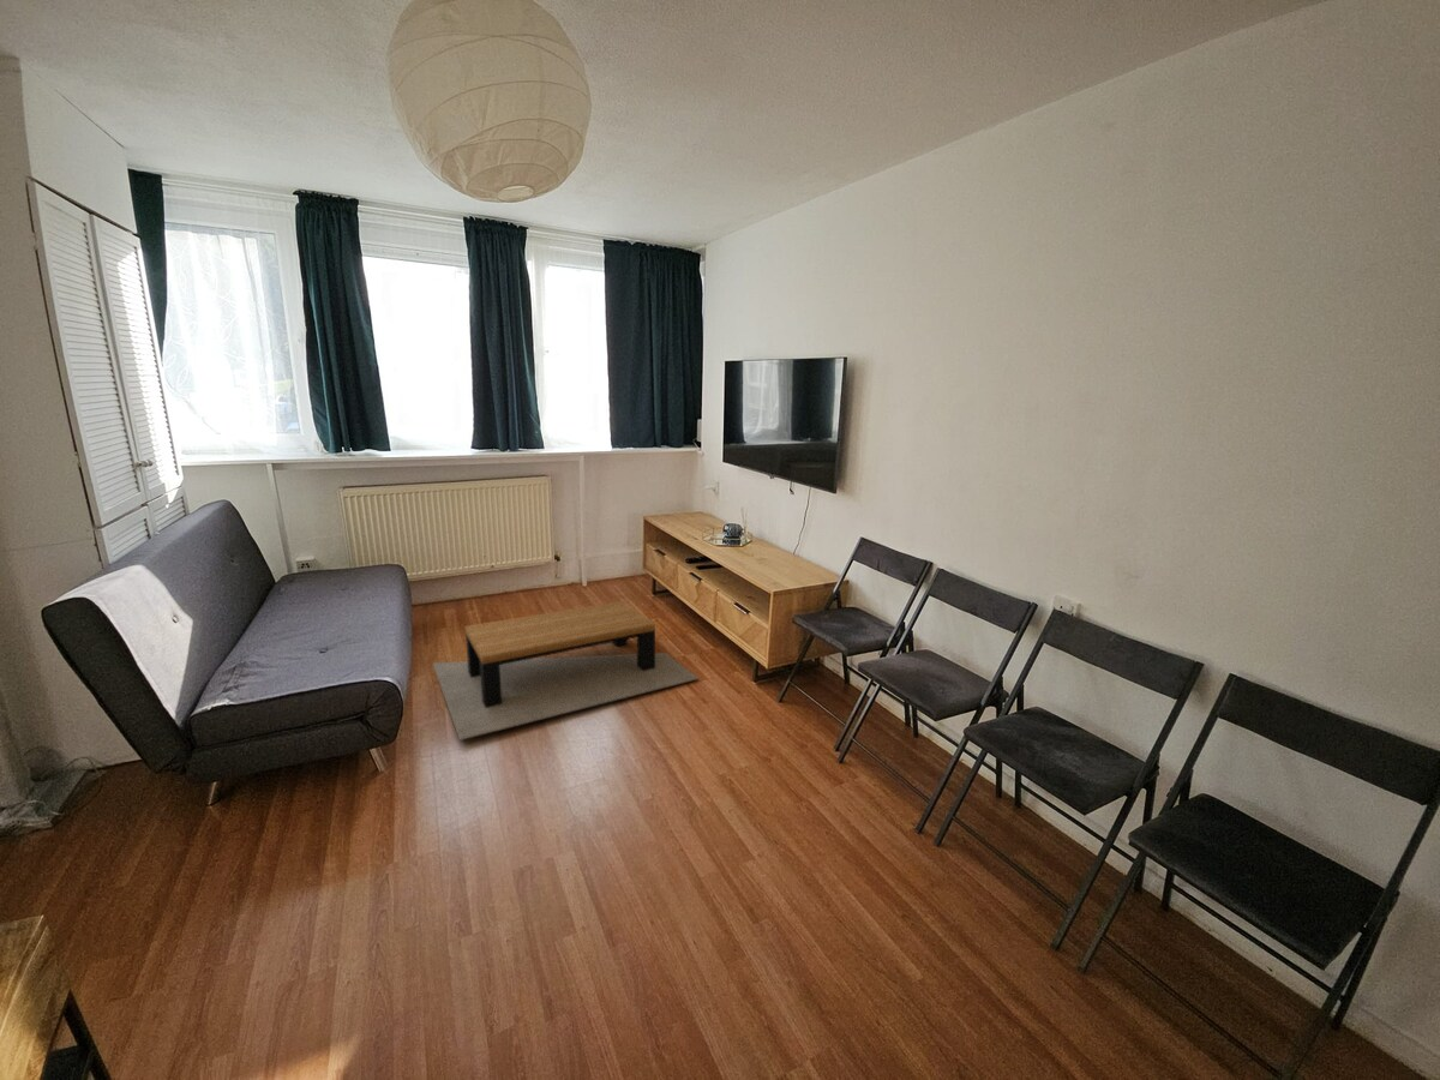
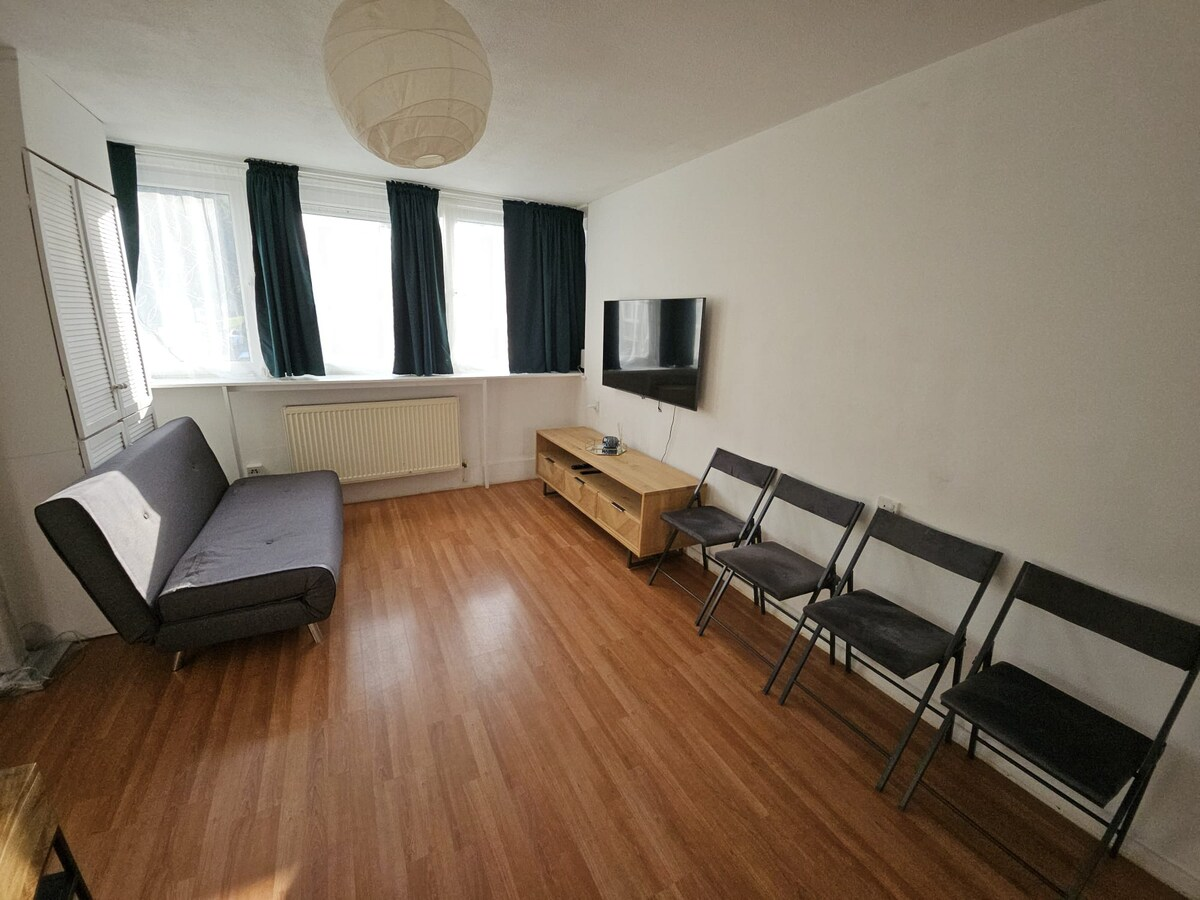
- coffee table (562, 648)
